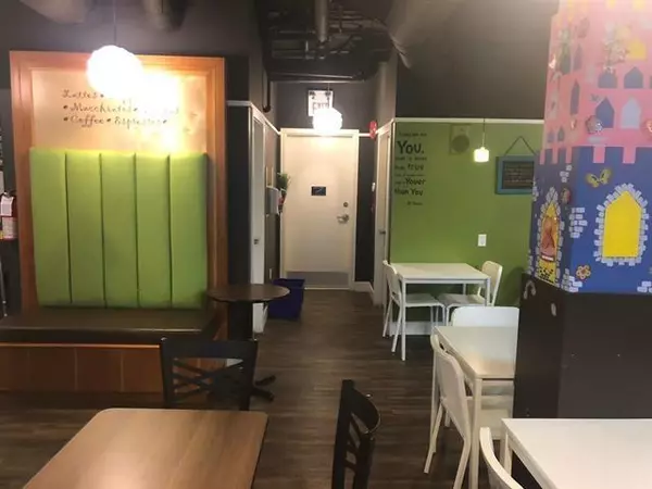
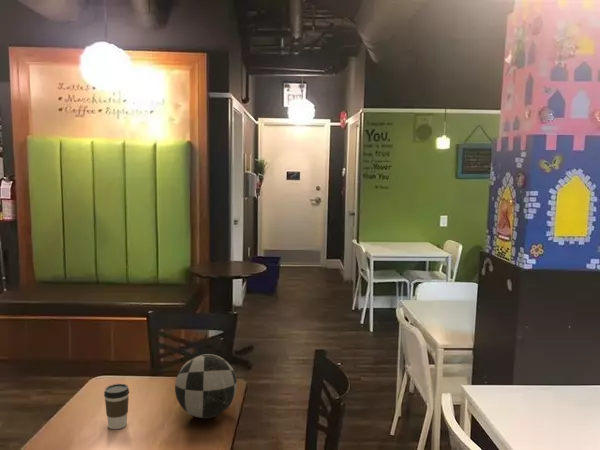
+ decorative ball (206, 385)
+ coffee cup (117, 406)
